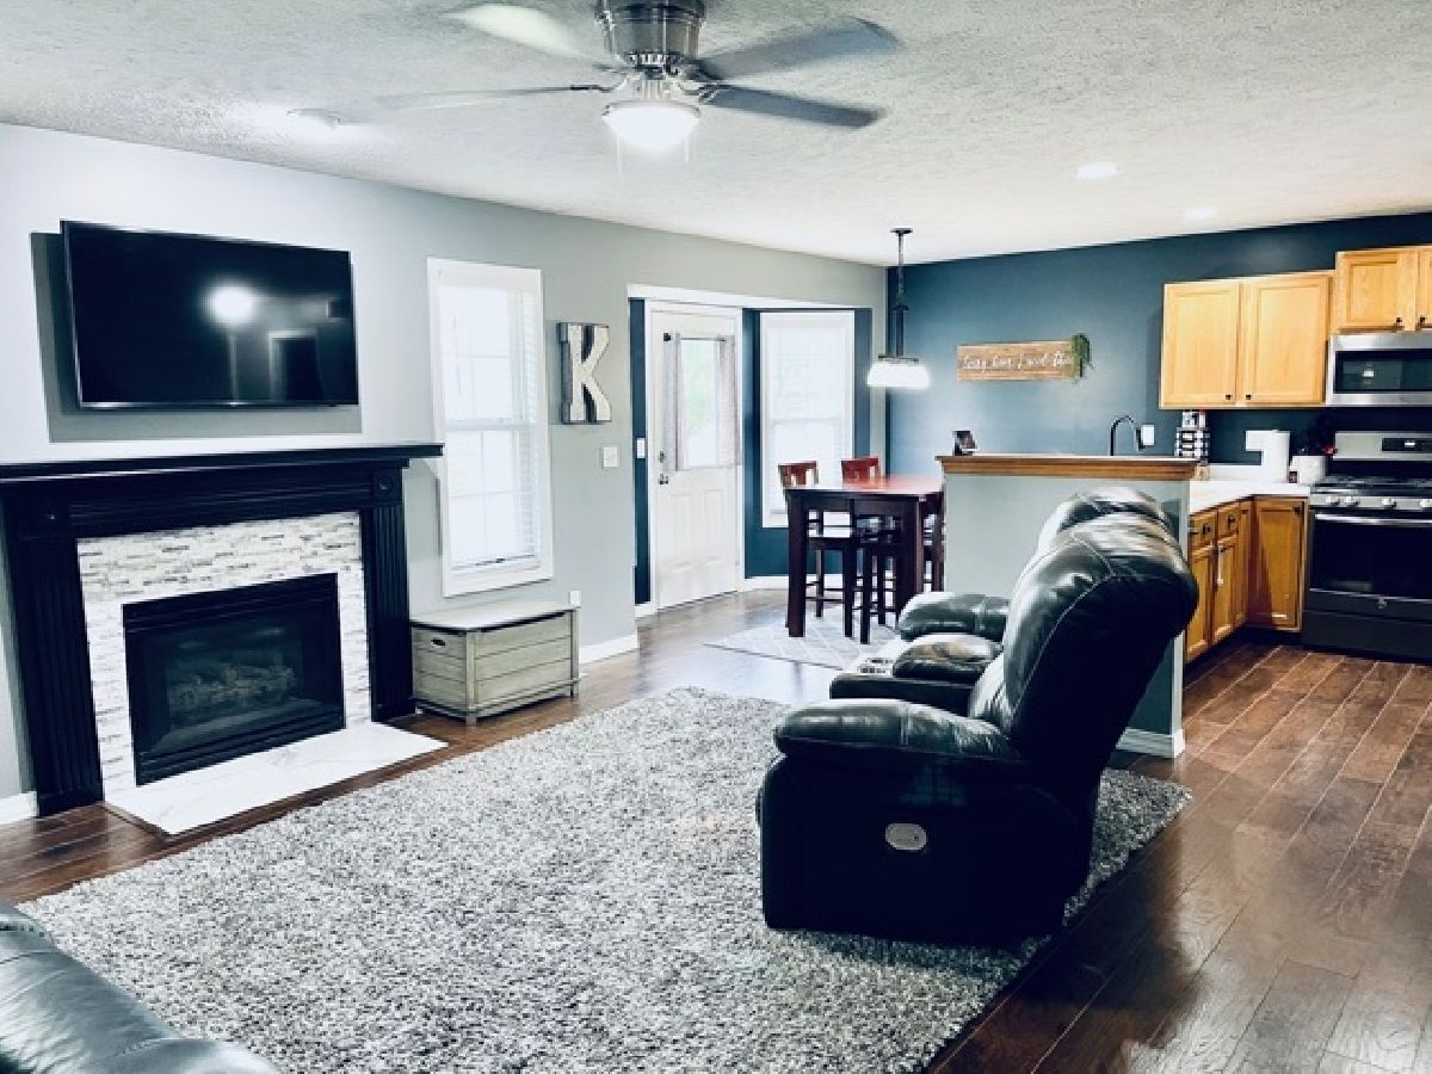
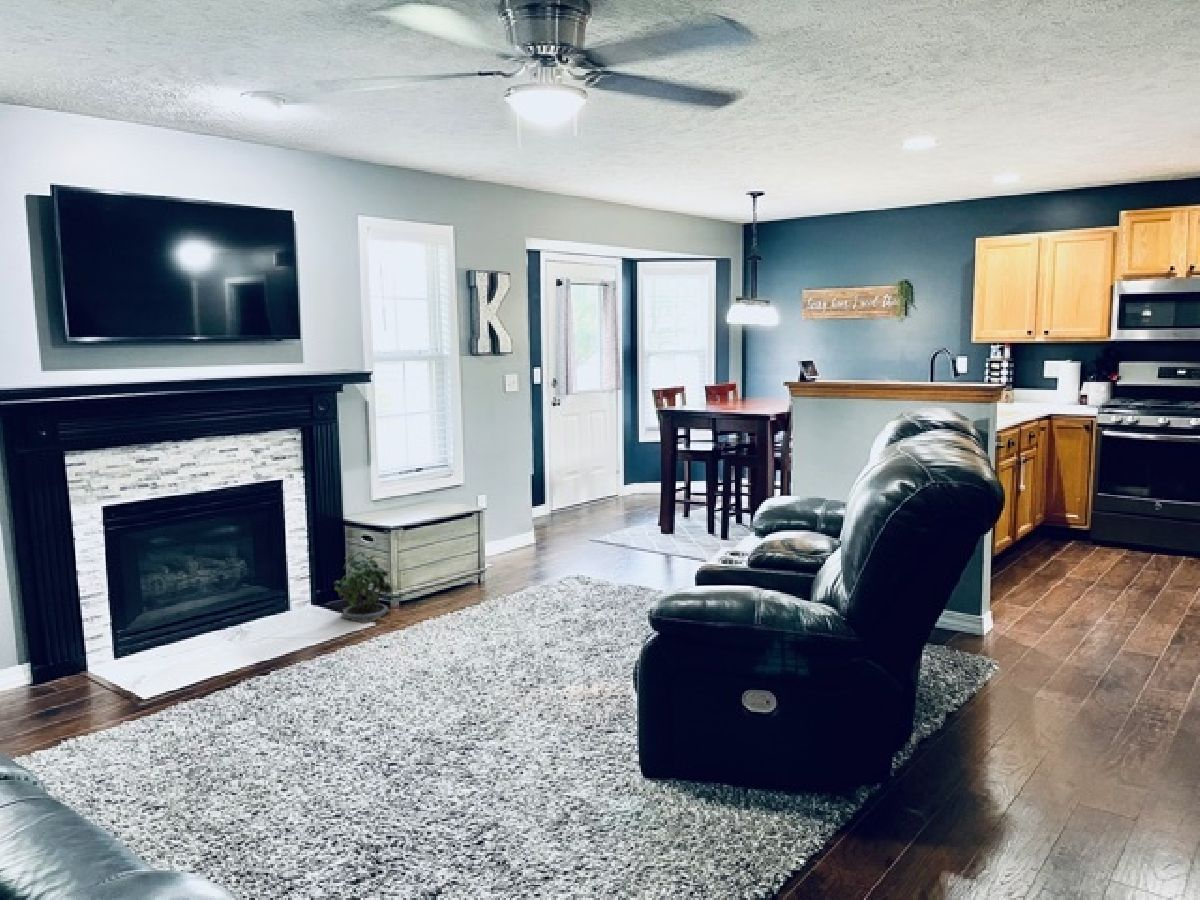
+ potted plant (363, 582)
